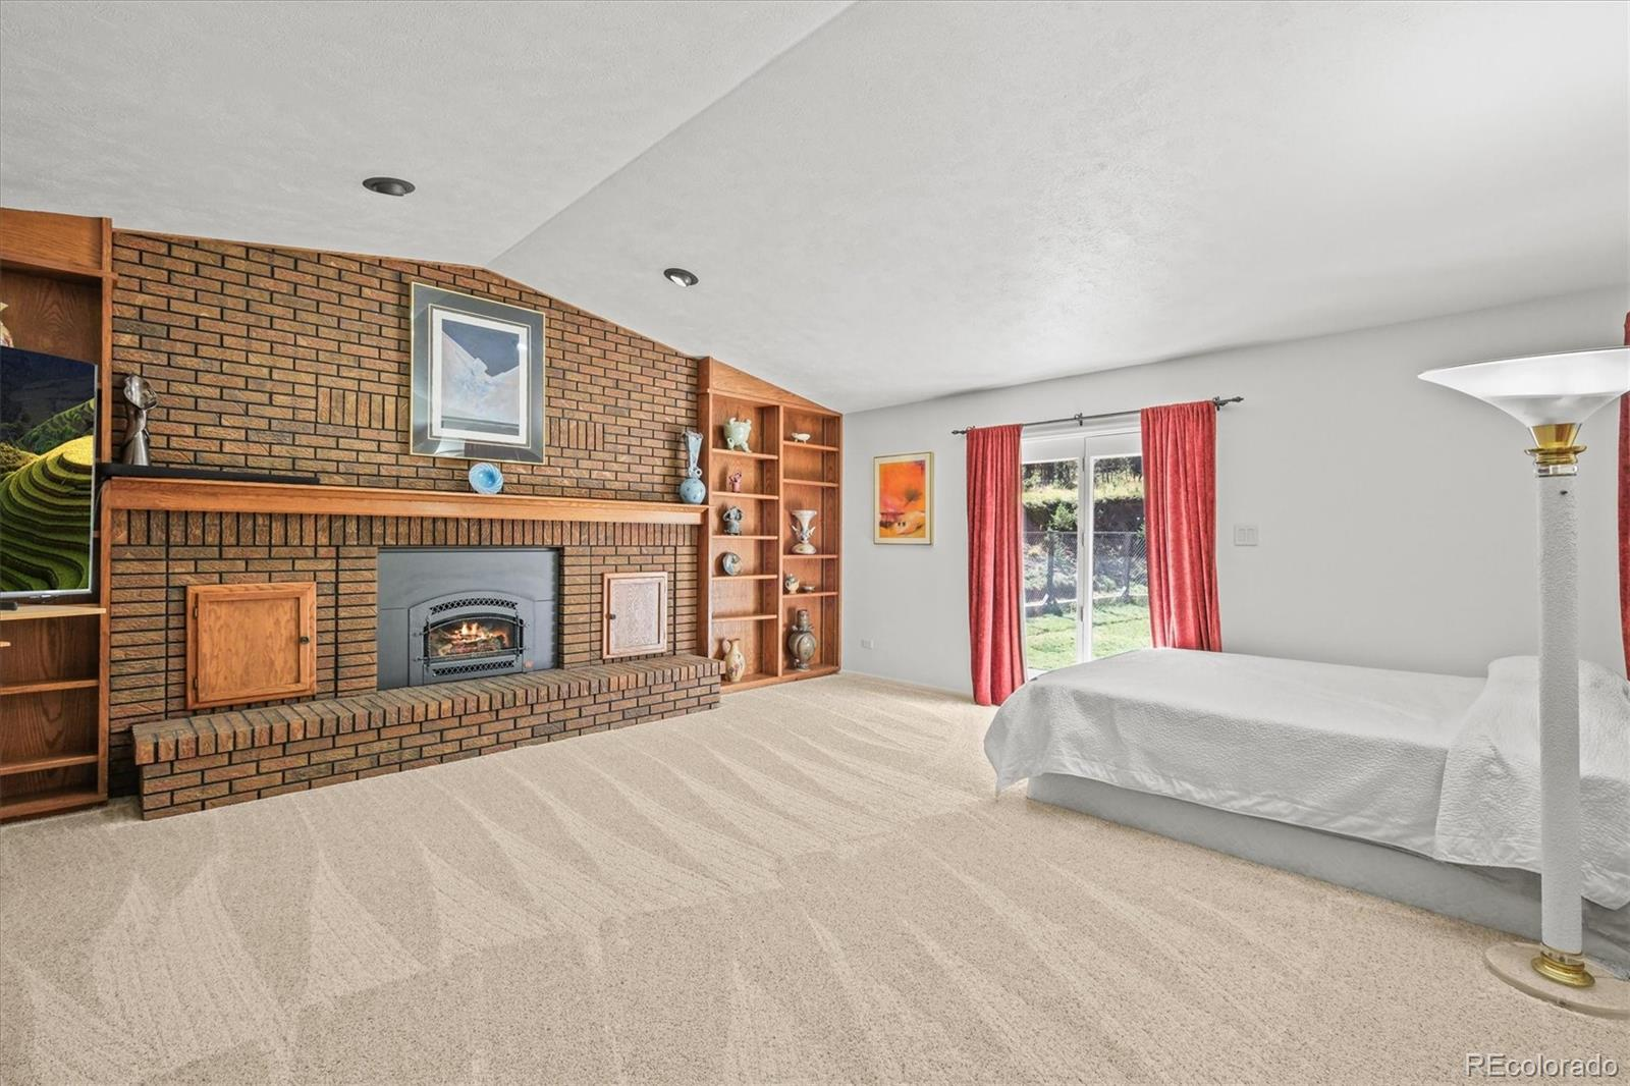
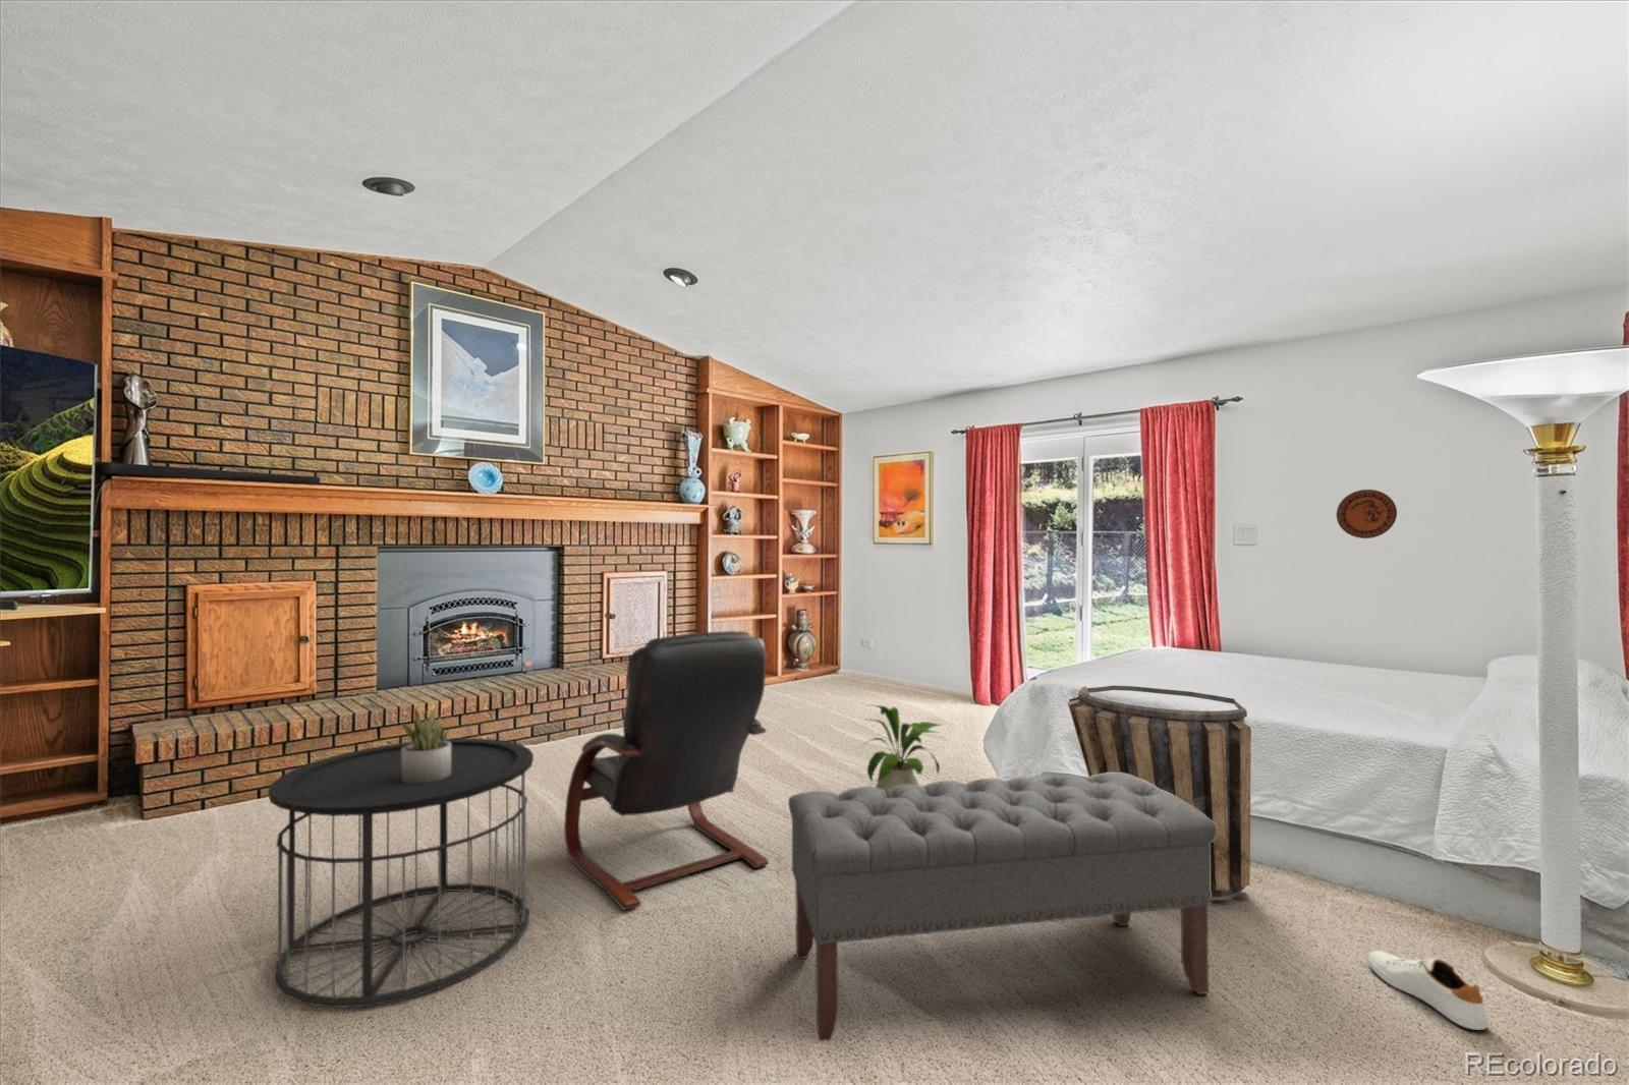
+ house plant (908, 752)
+ bench (991, 884)
+ basket (1153, 780)
+ decorative plate (1365, 513)
+ shoe (1426, 971)
+ succulent plant (426, 736)
+ side table (411, 852)
+ armchair (664, 742)
